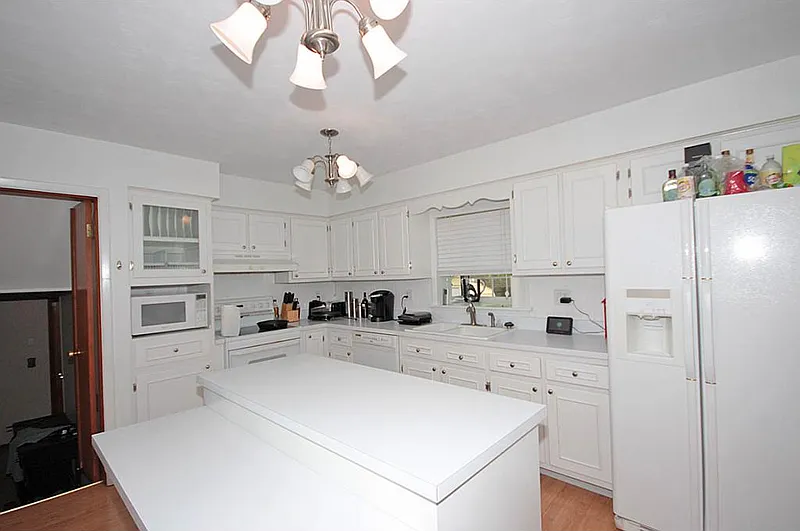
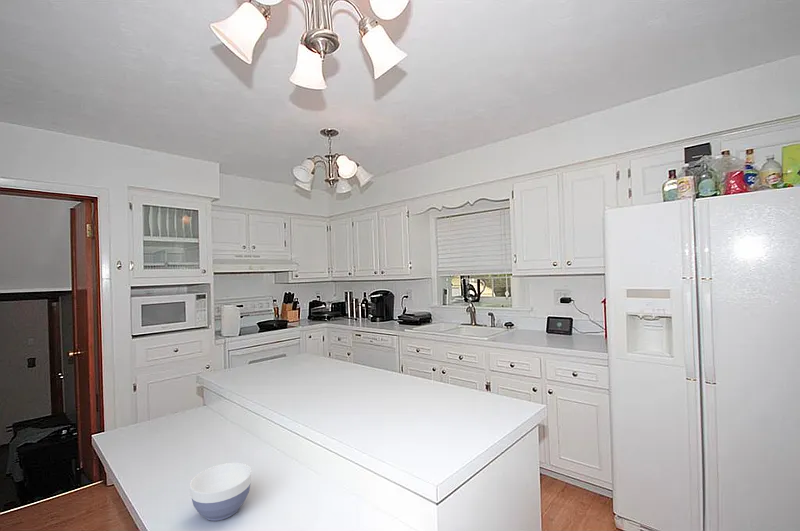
+ bowl (221, 493)
